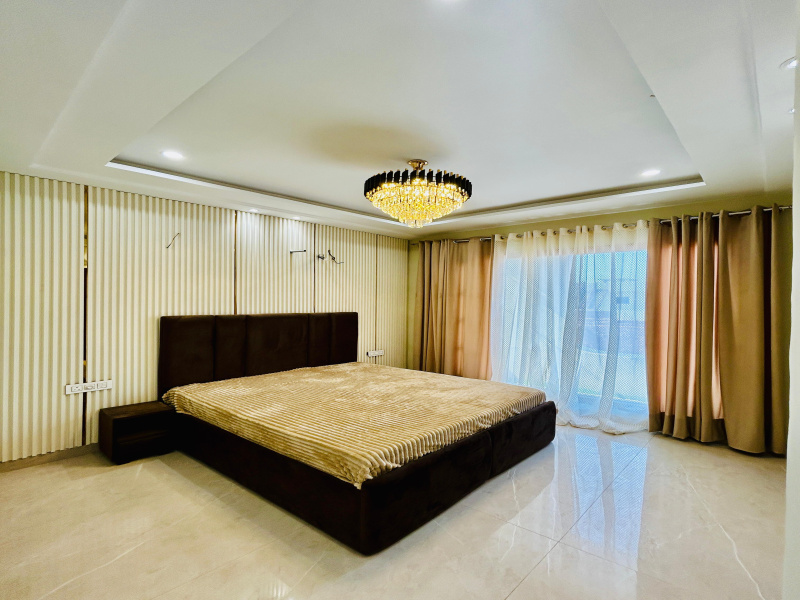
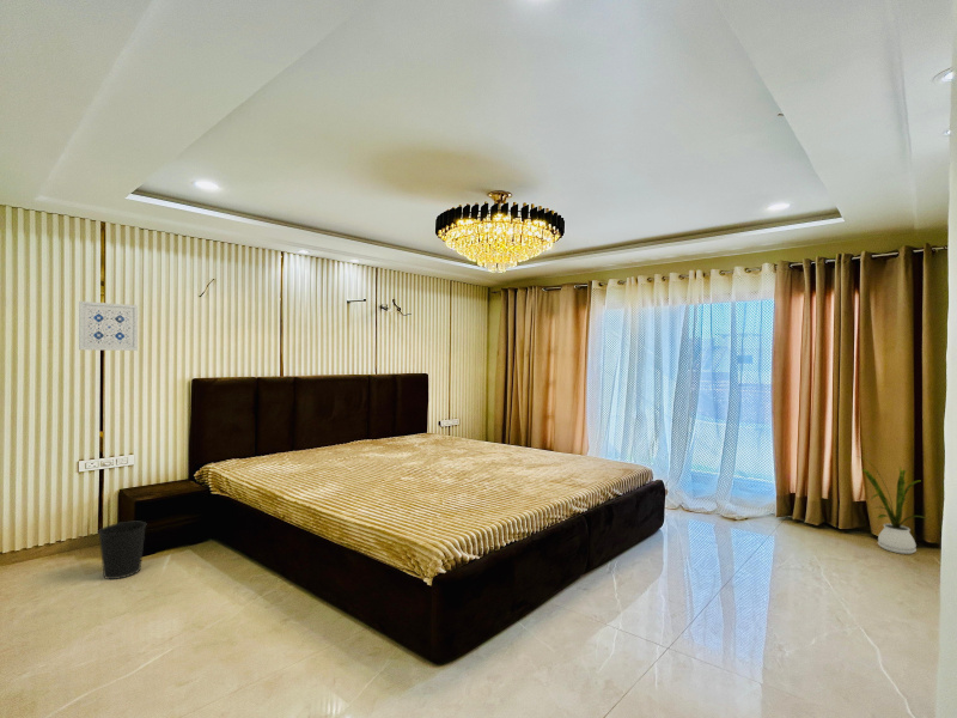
+ wastebasket (122, 549)
+ wall art (109, 327)
+ house plant (891, 503)
